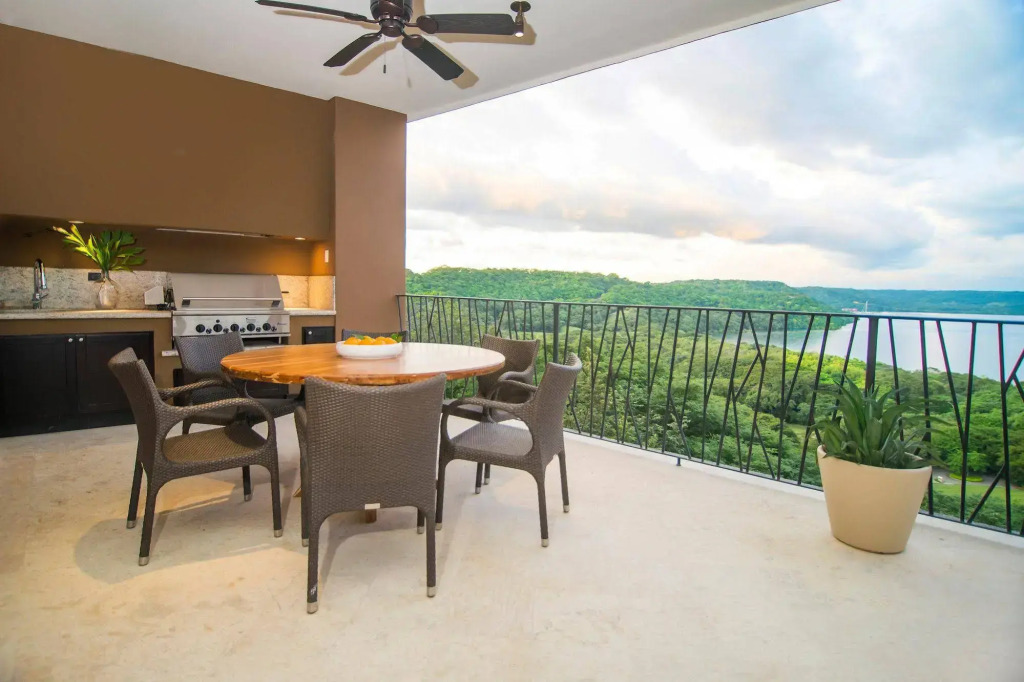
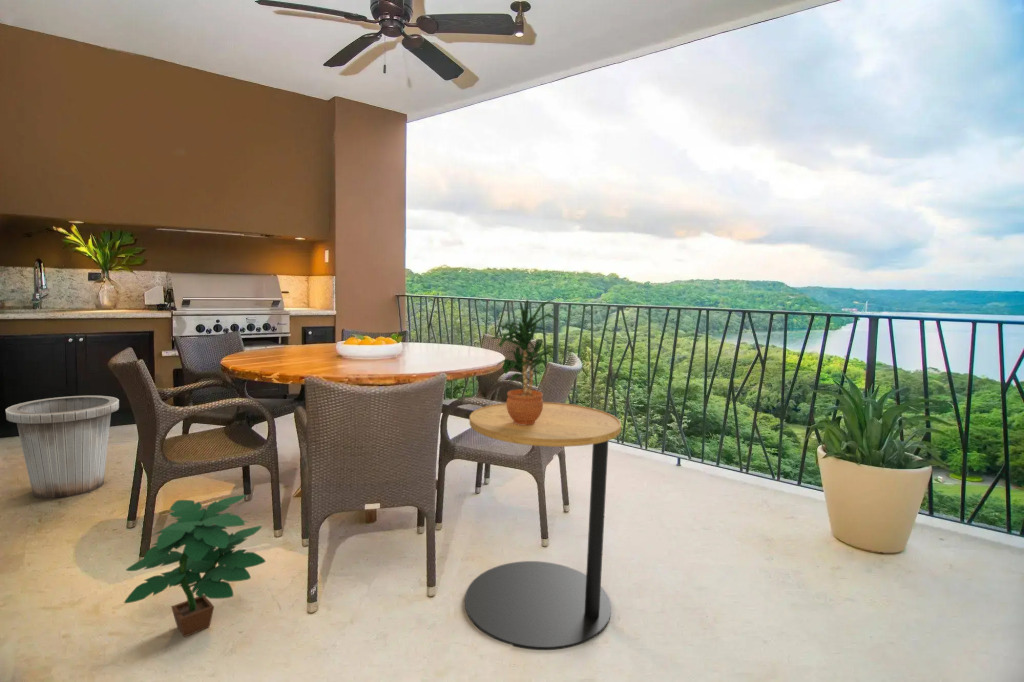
+ potted plant (520, 359)
+ side table (589, 512)
+ potted plant (201, 568)
+ trash can (67, 446)
